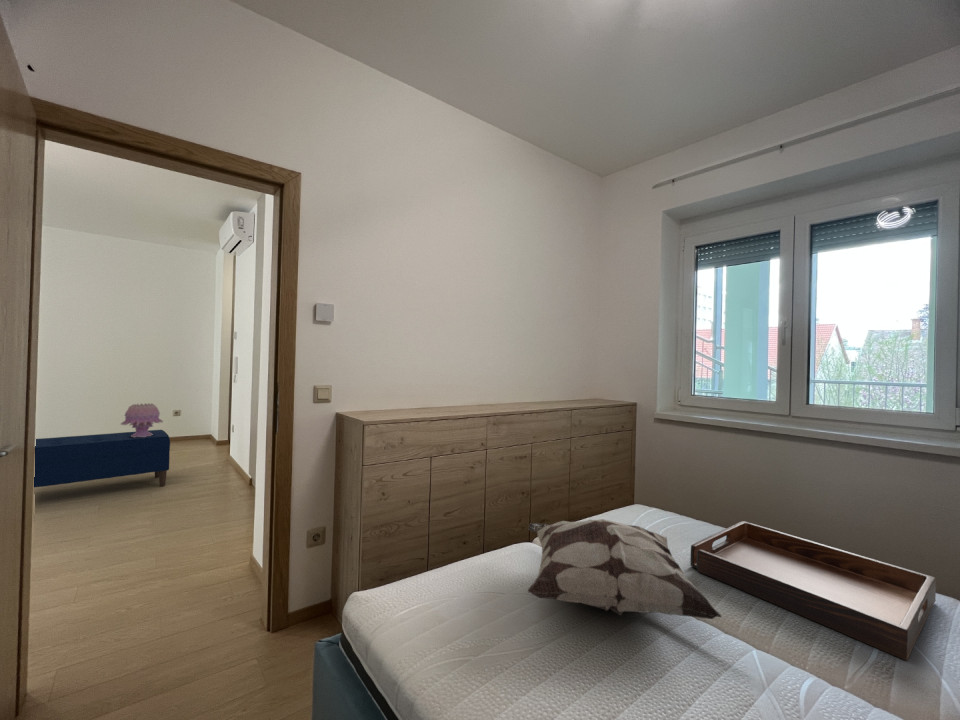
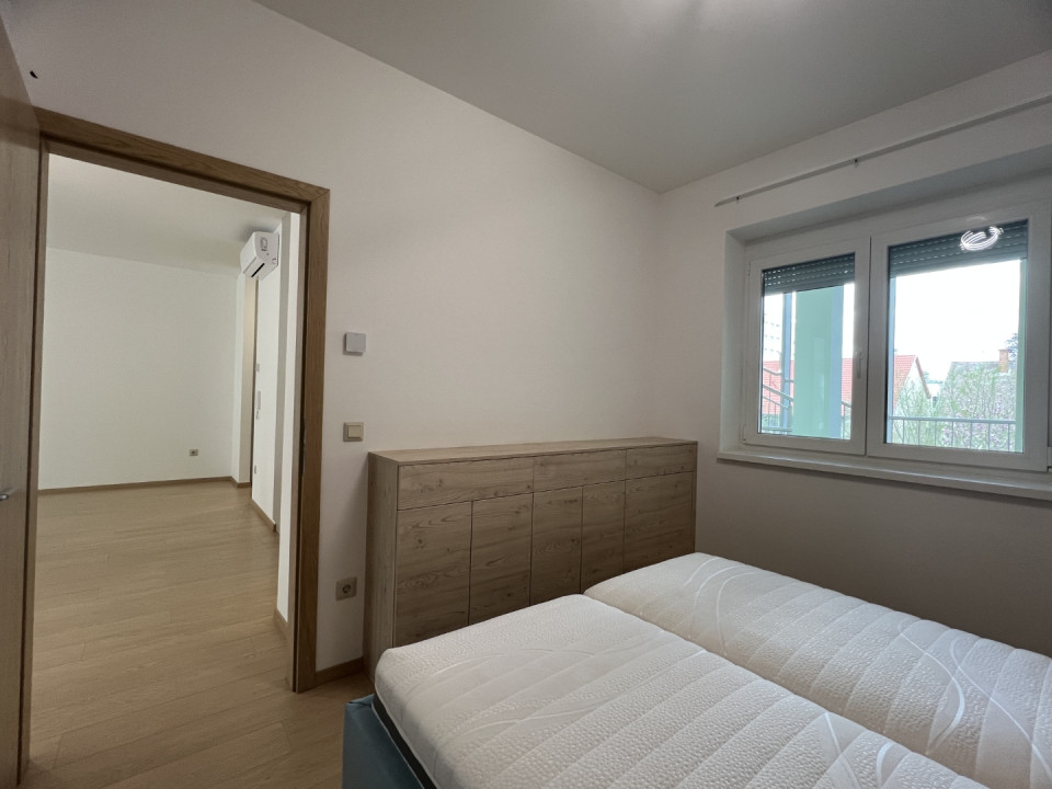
- serving tray (803, 572)
- bench (96, 464)
- decorative pillow (604, 559)
- decorative vase (142, 419)
